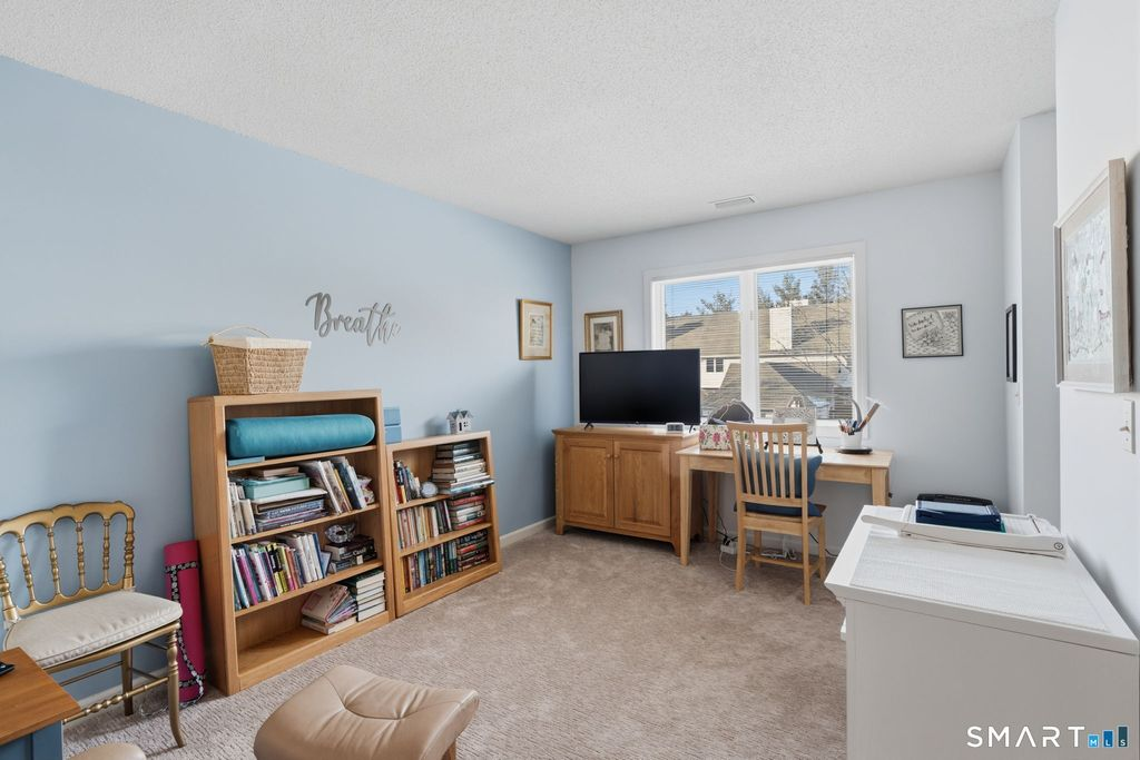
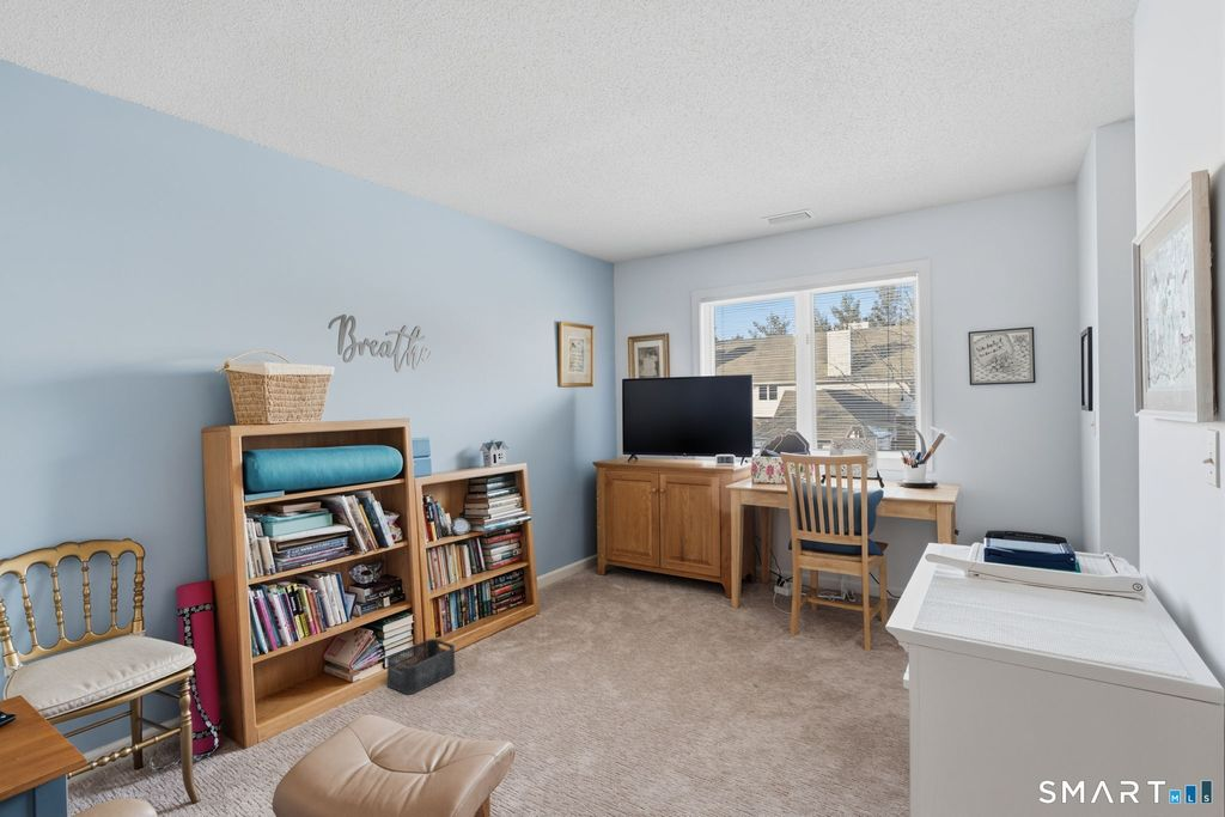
+ storage bin (421, 665)
